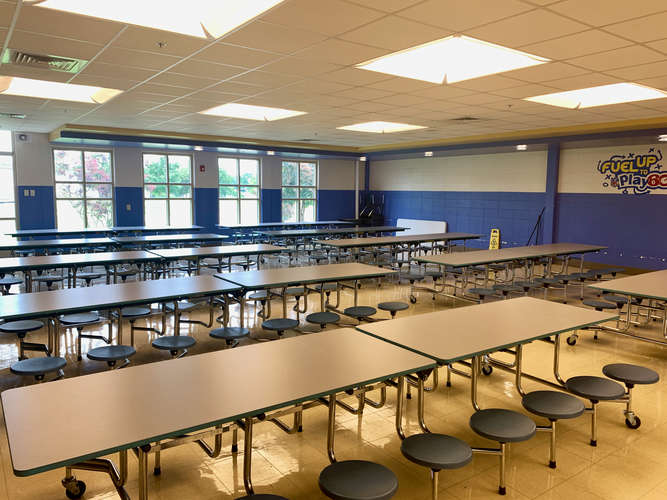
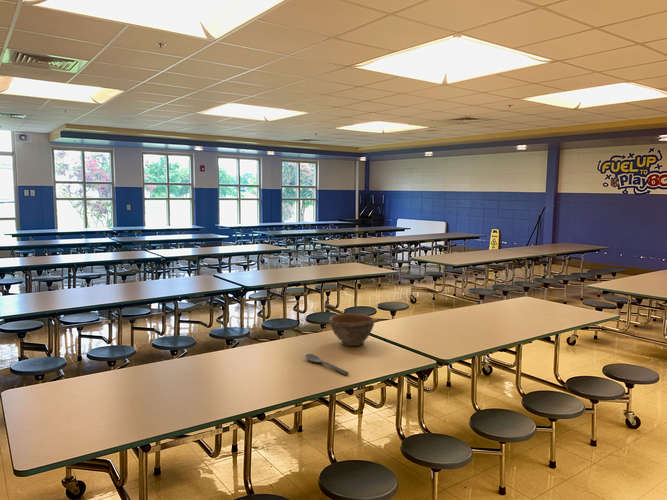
+ bowl (351, 330)
+ spoon (326, 363)
